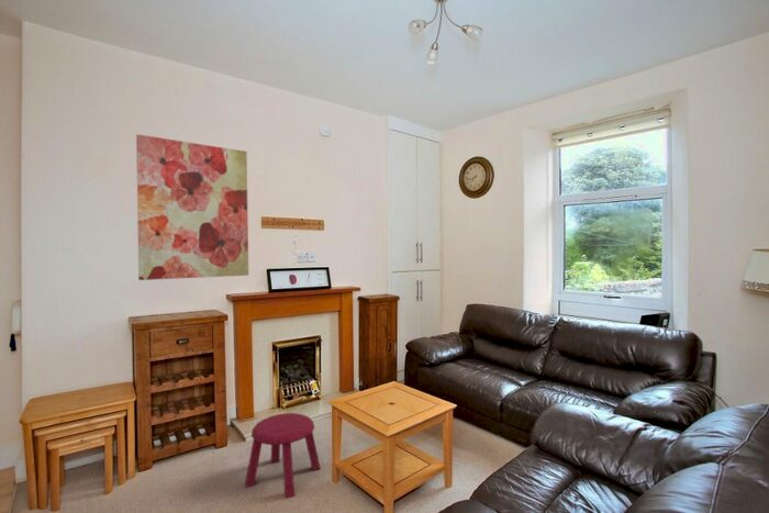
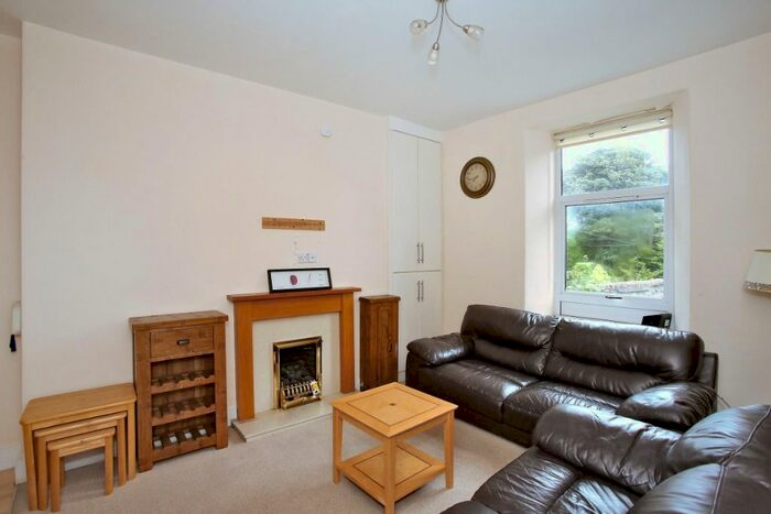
- wall art (197, 210)
- stool (283, 449)
